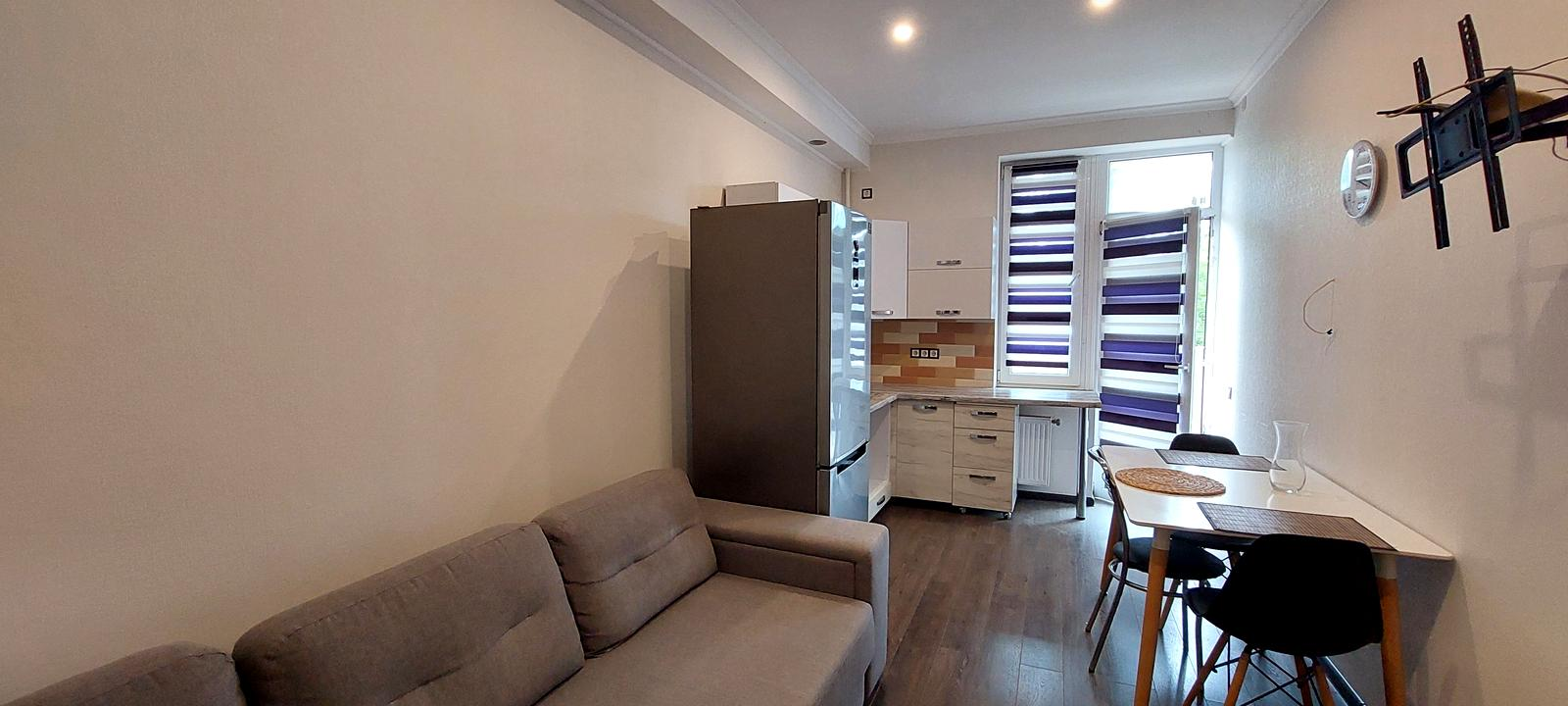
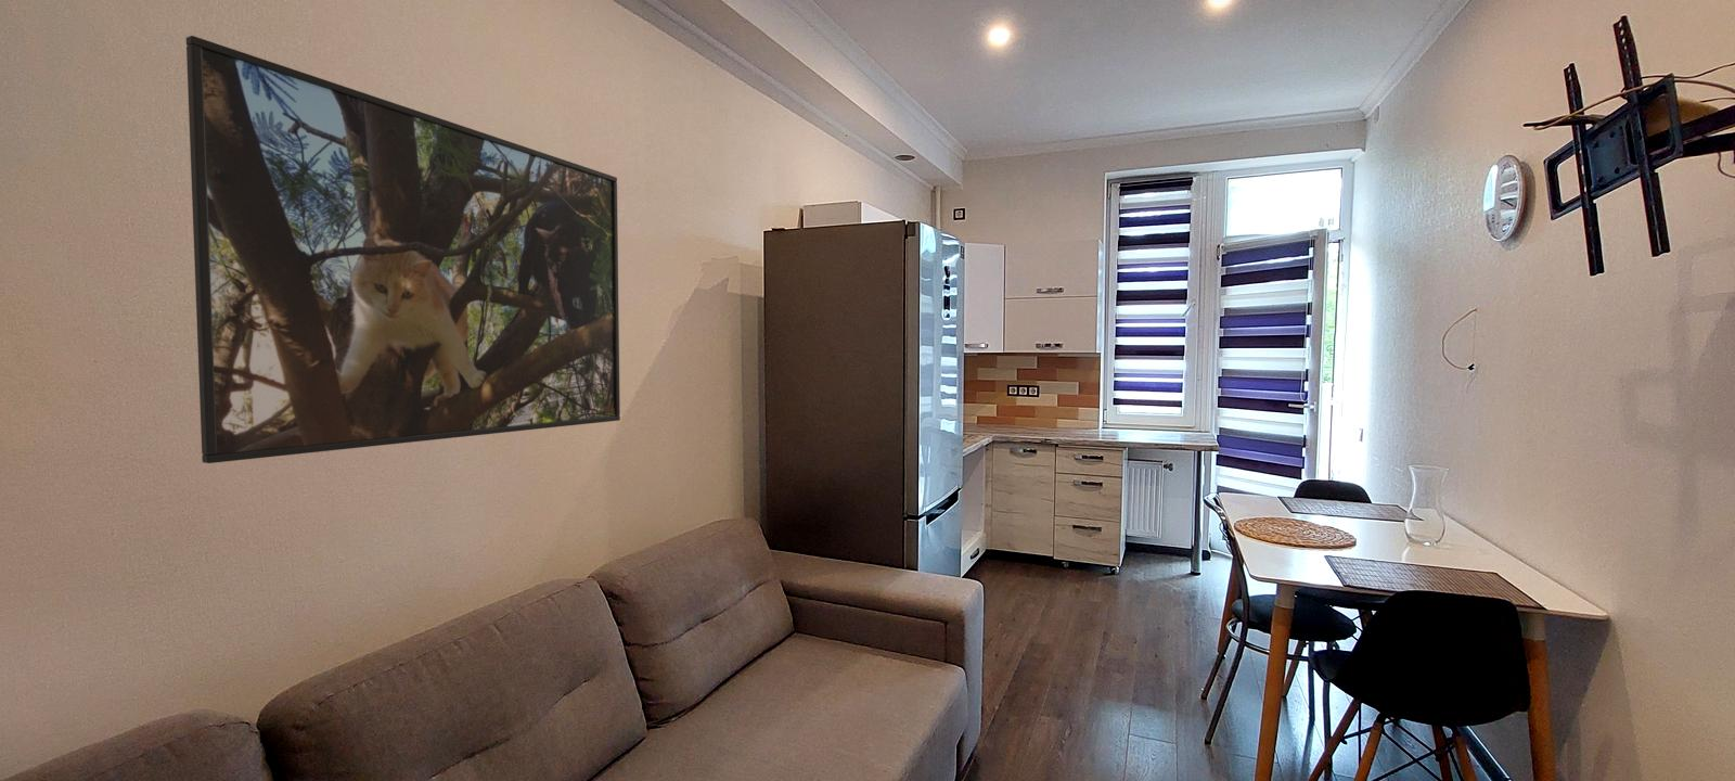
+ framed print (463, 282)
